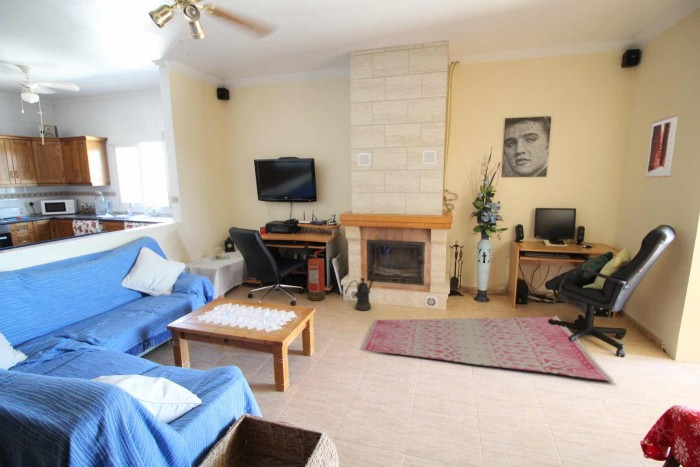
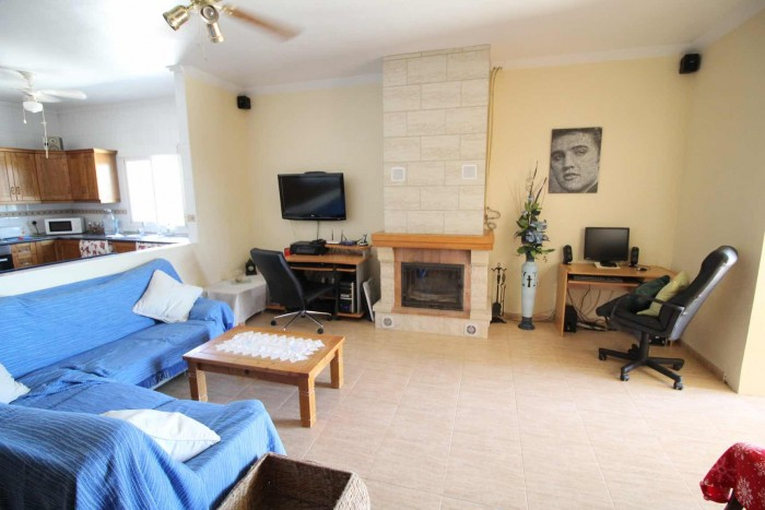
- fire extinguisher (316, 274)
- watering can (359, 293)
- rug (467, 329)
- wall art (661, 148)
